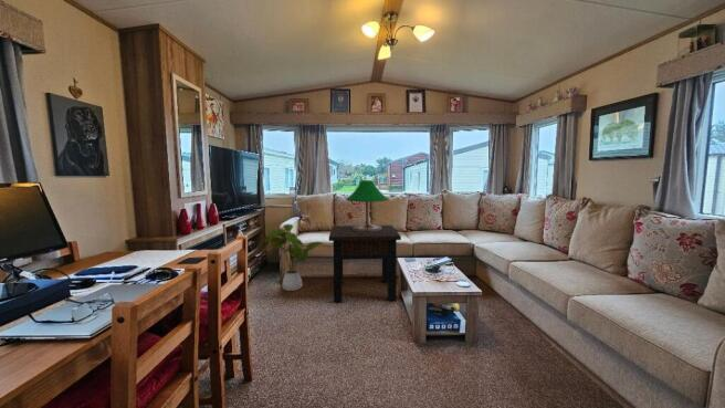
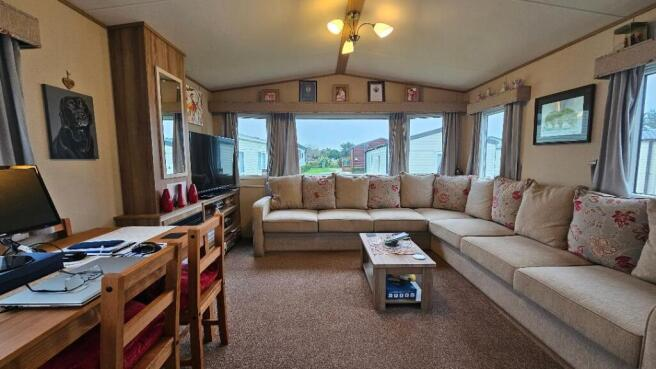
- house plant (290, 258)
- side table (364, 258)
- table lamp (367, 203)
